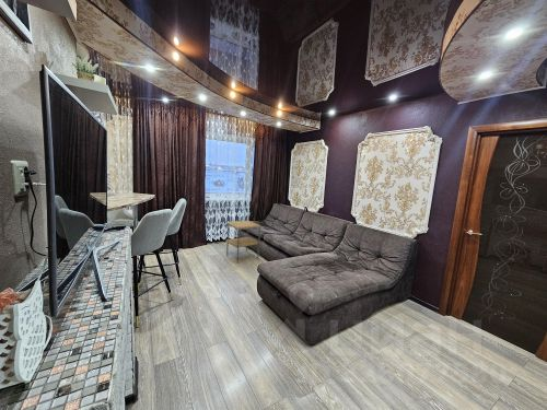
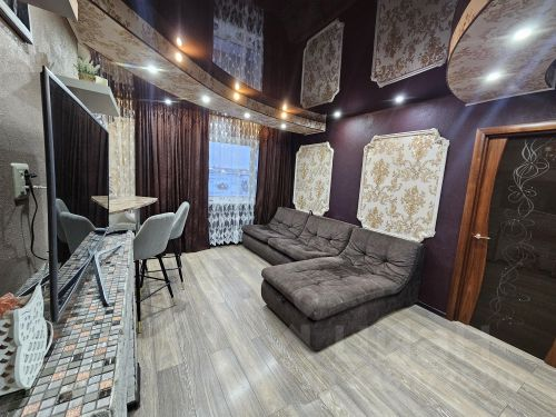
- side table (242, 239)
